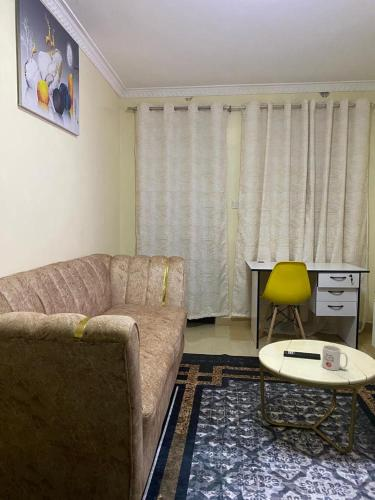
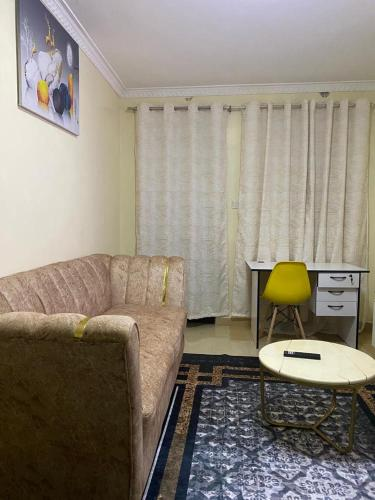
- mug (334, 358)
